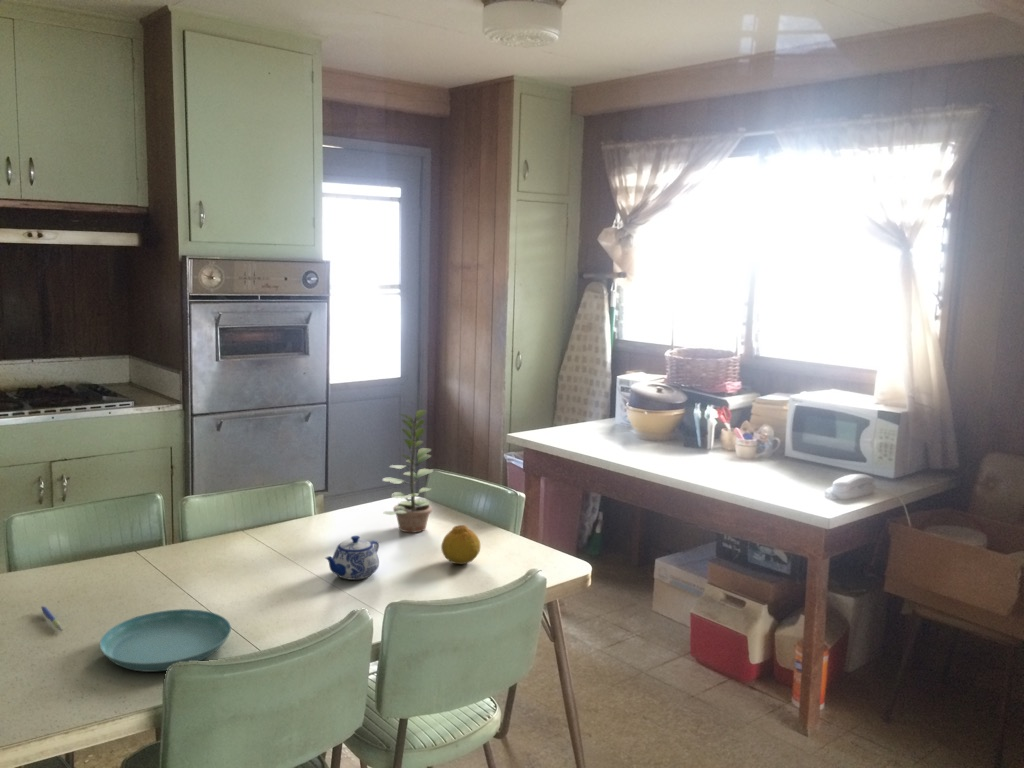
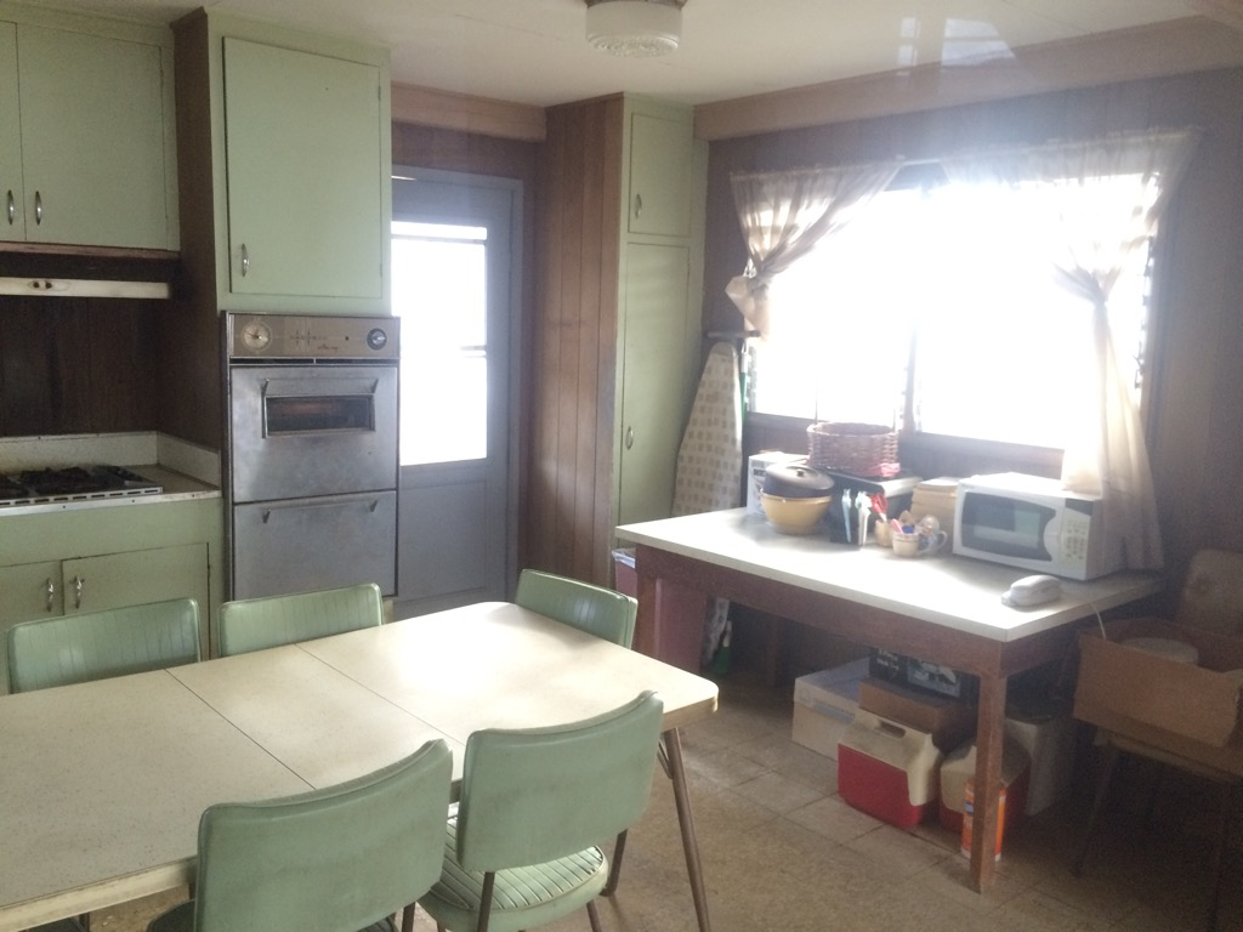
- teapot (352, 556)
- saucer (167, 641)
- plant (409, 471)
- fruit (460, 544)
- pen (52, 618)
